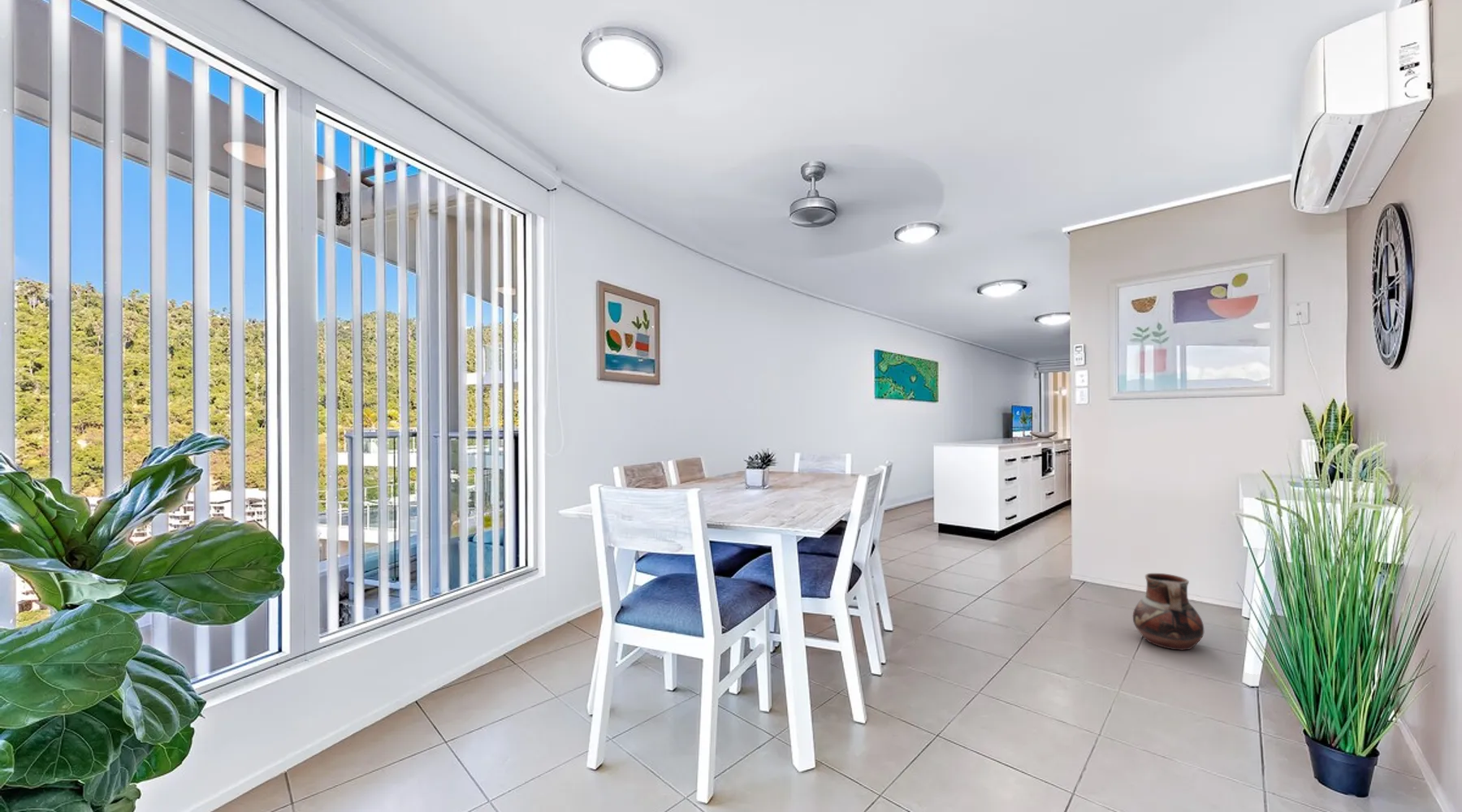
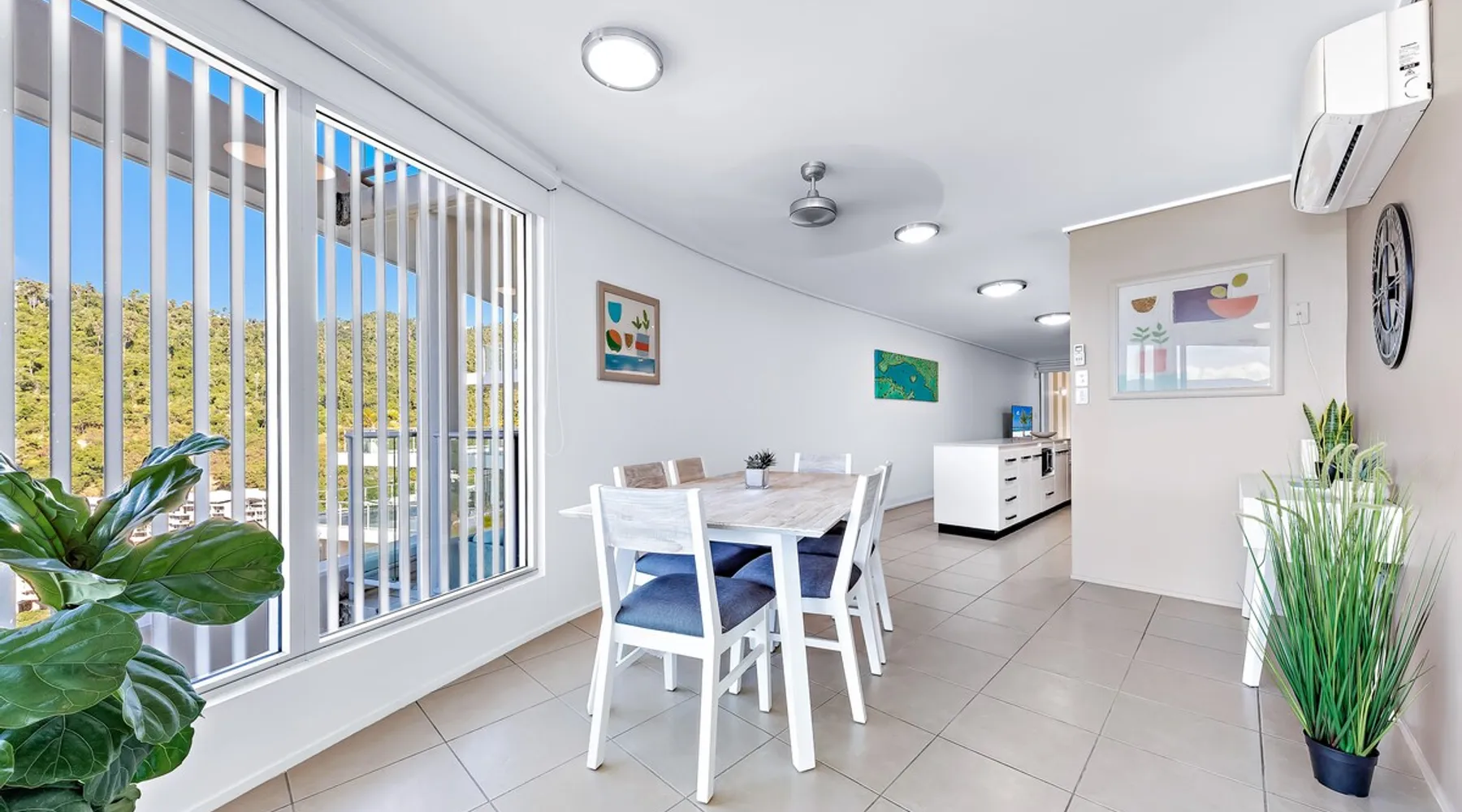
- ceramic pot (1167, 609)
